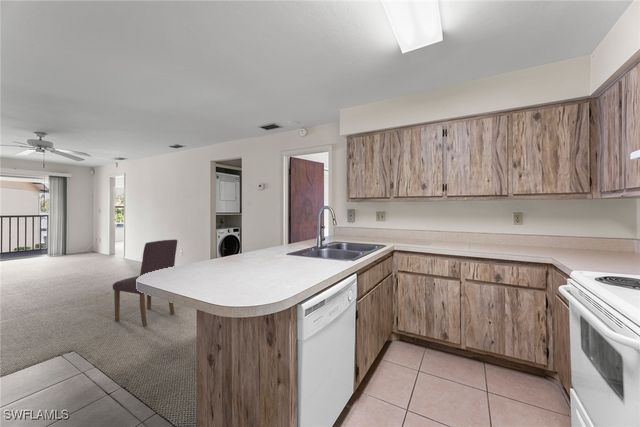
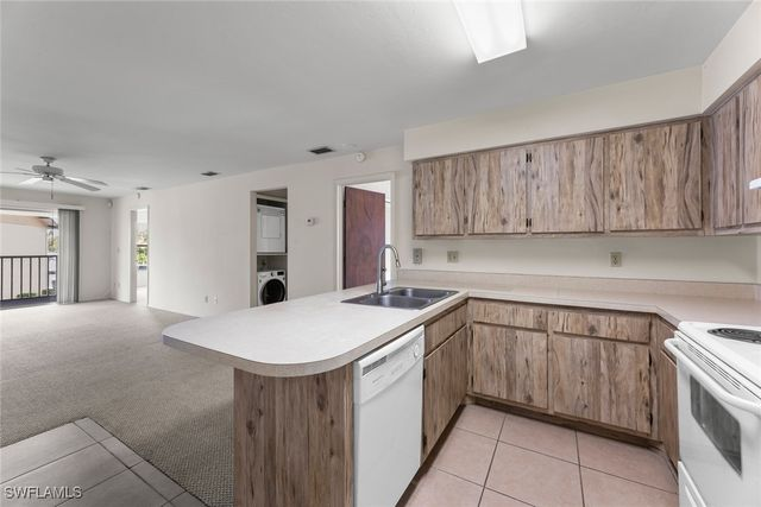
- dining chair (144, 273)
